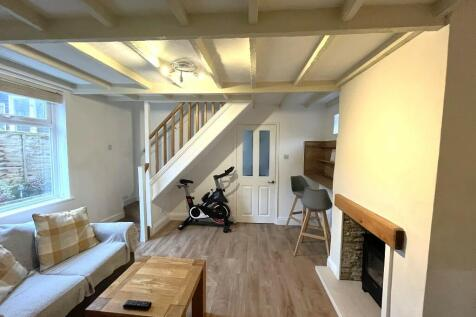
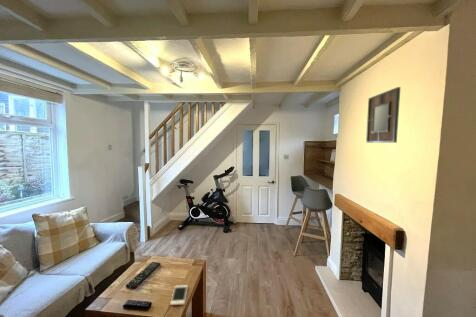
+ remote control (144, 273)
+ home mirror (381, 118)
+ cell phone (179, 294)
